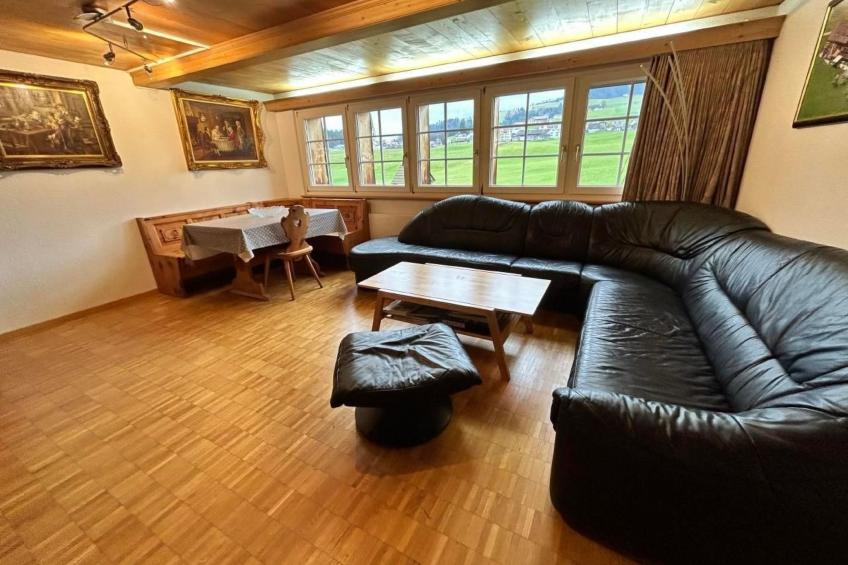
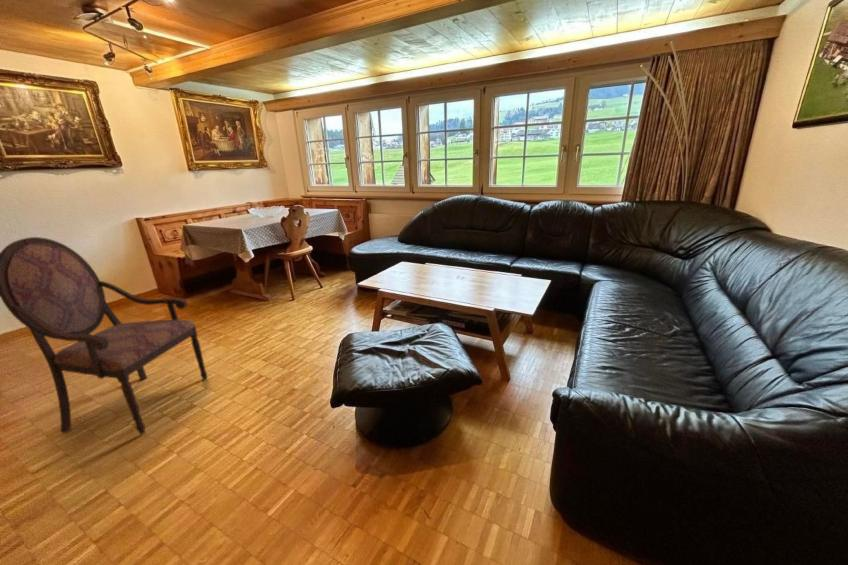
+ armchair (108, 328)
